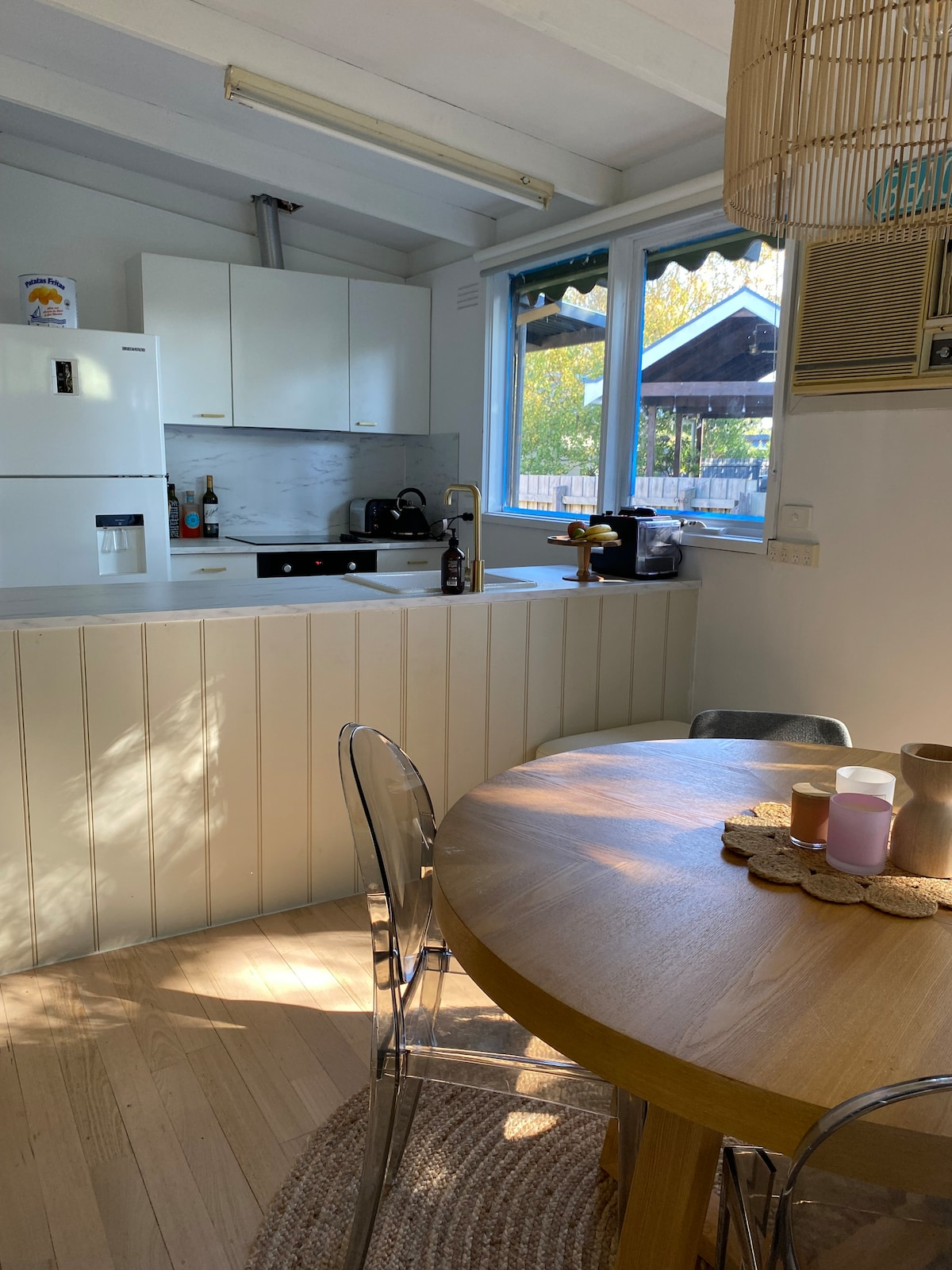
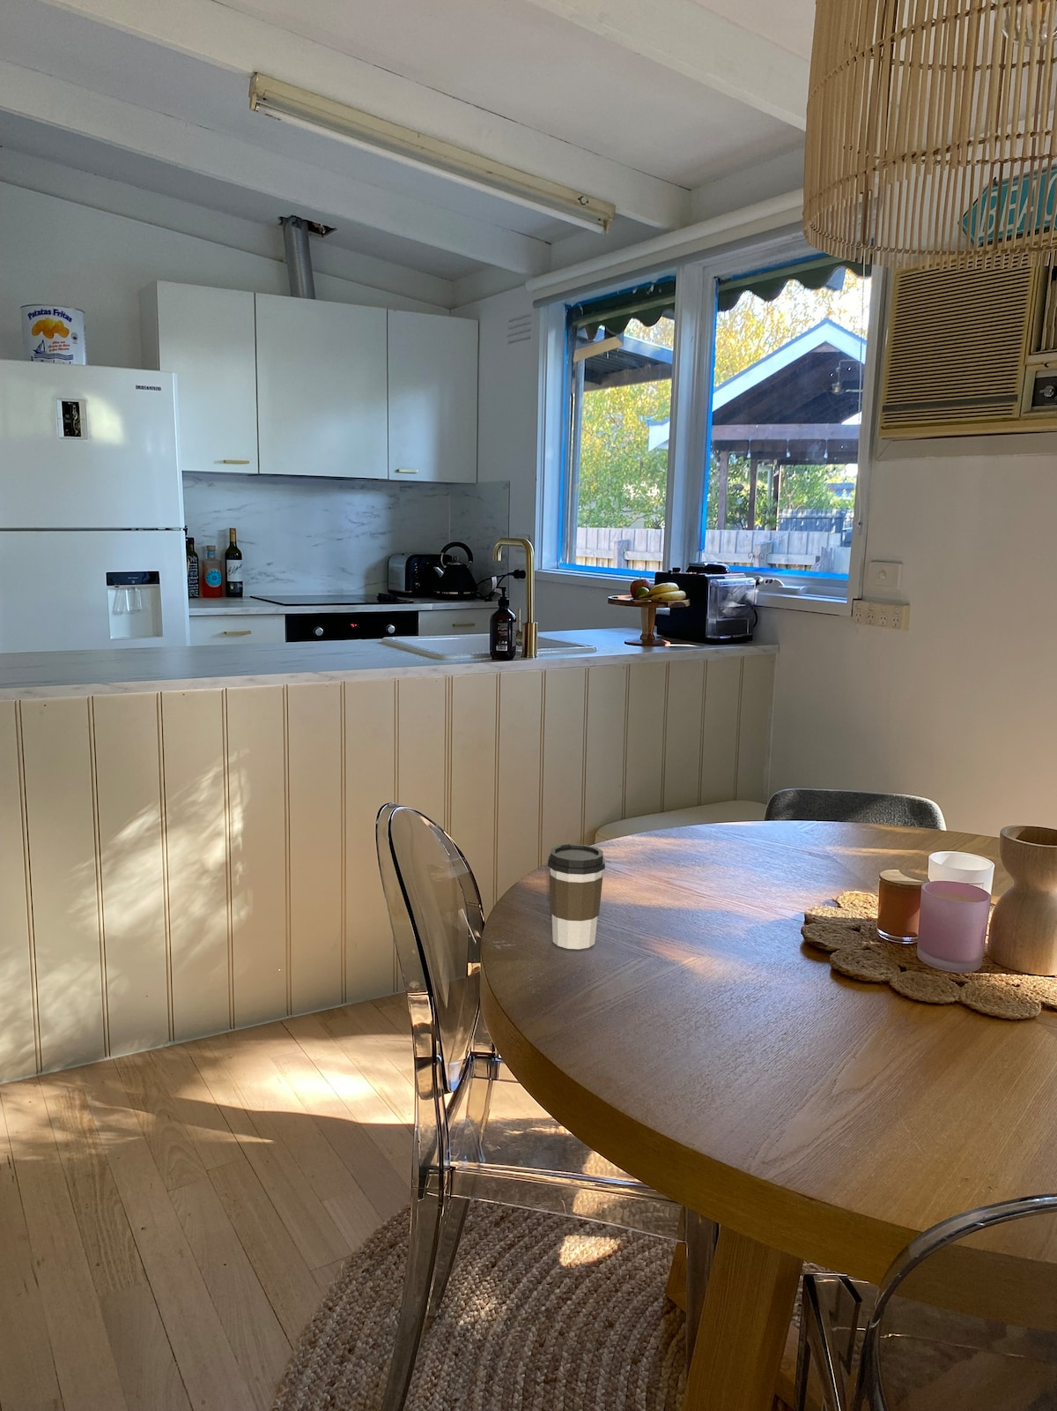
+ coffee cup (575, 895)
